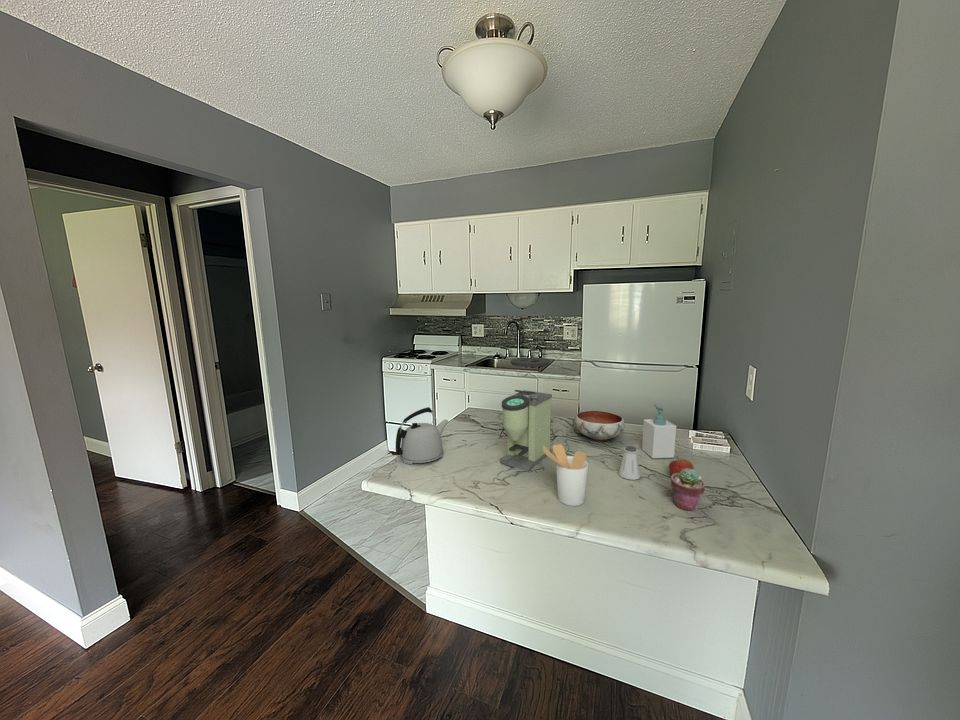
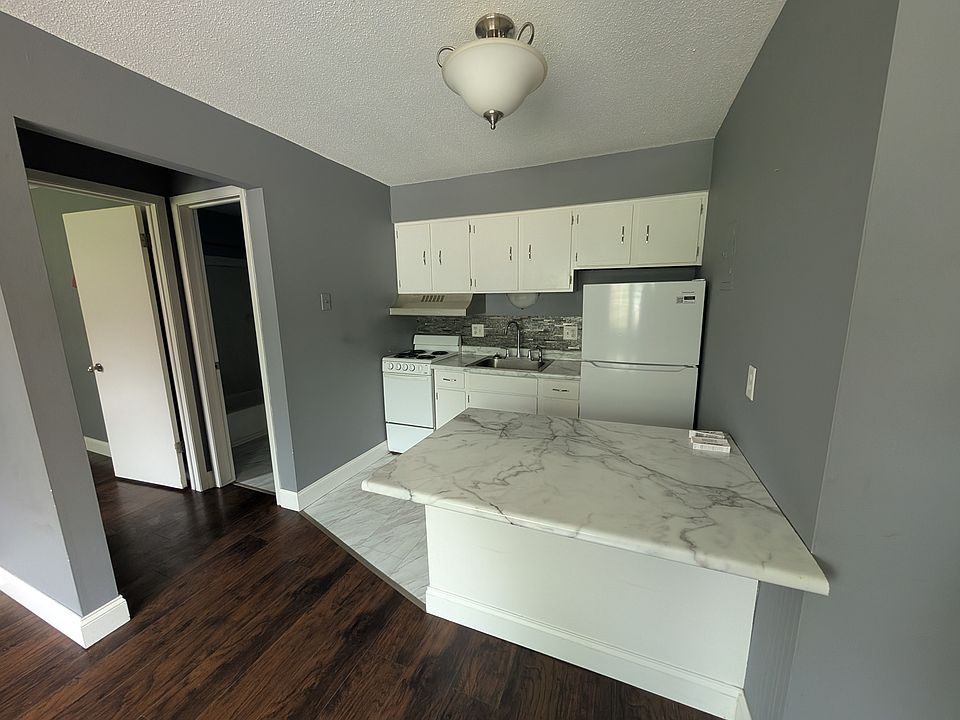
- saltshaker (630, 461)
- apple (681, 468)
- potted succulent (687, 487)
- utensil holder (564, 473)
- kettle (422, 432)
- bowl (598, 427)
- soap bottle (658, 430)
- coffee grinder (526, 410)
